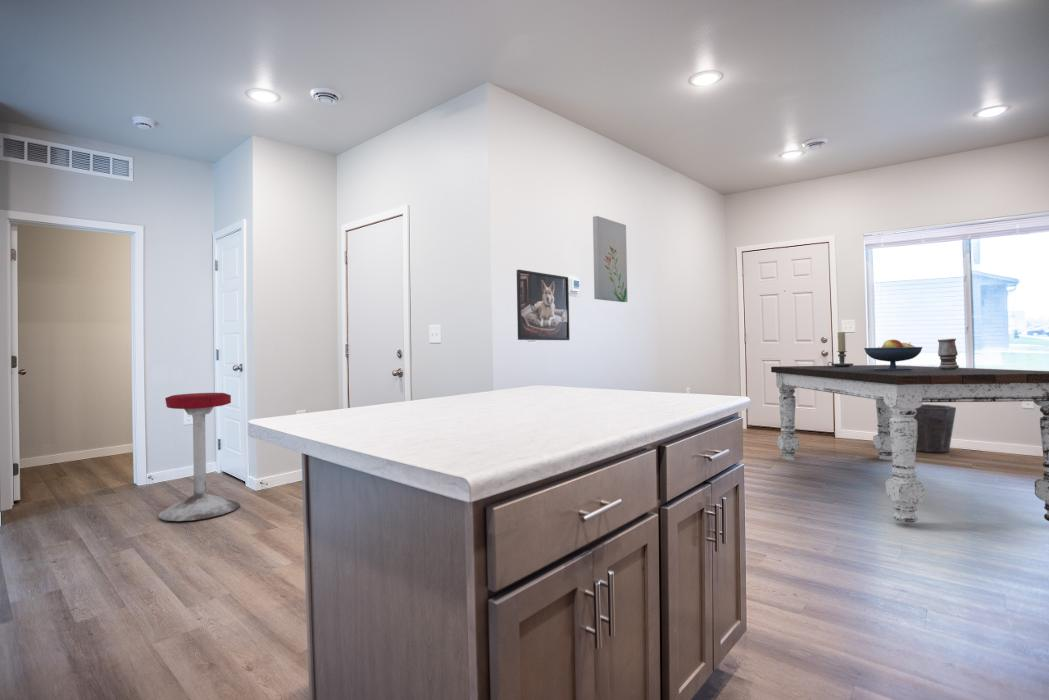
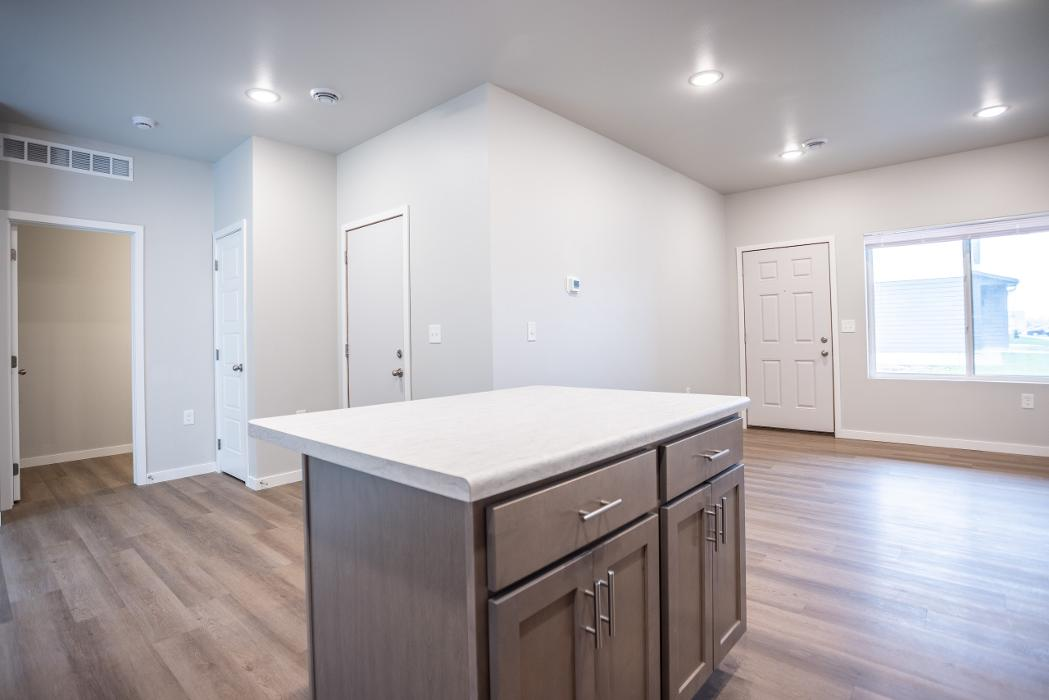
- dining table (892, 426)
- candle holder (839, 349)
- vase (948, 353)
- fruit bowl (892, 354)
- waste bin (927, 427)
- stool (199, 452)
- wall art (610, 260)
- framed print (544, 306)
